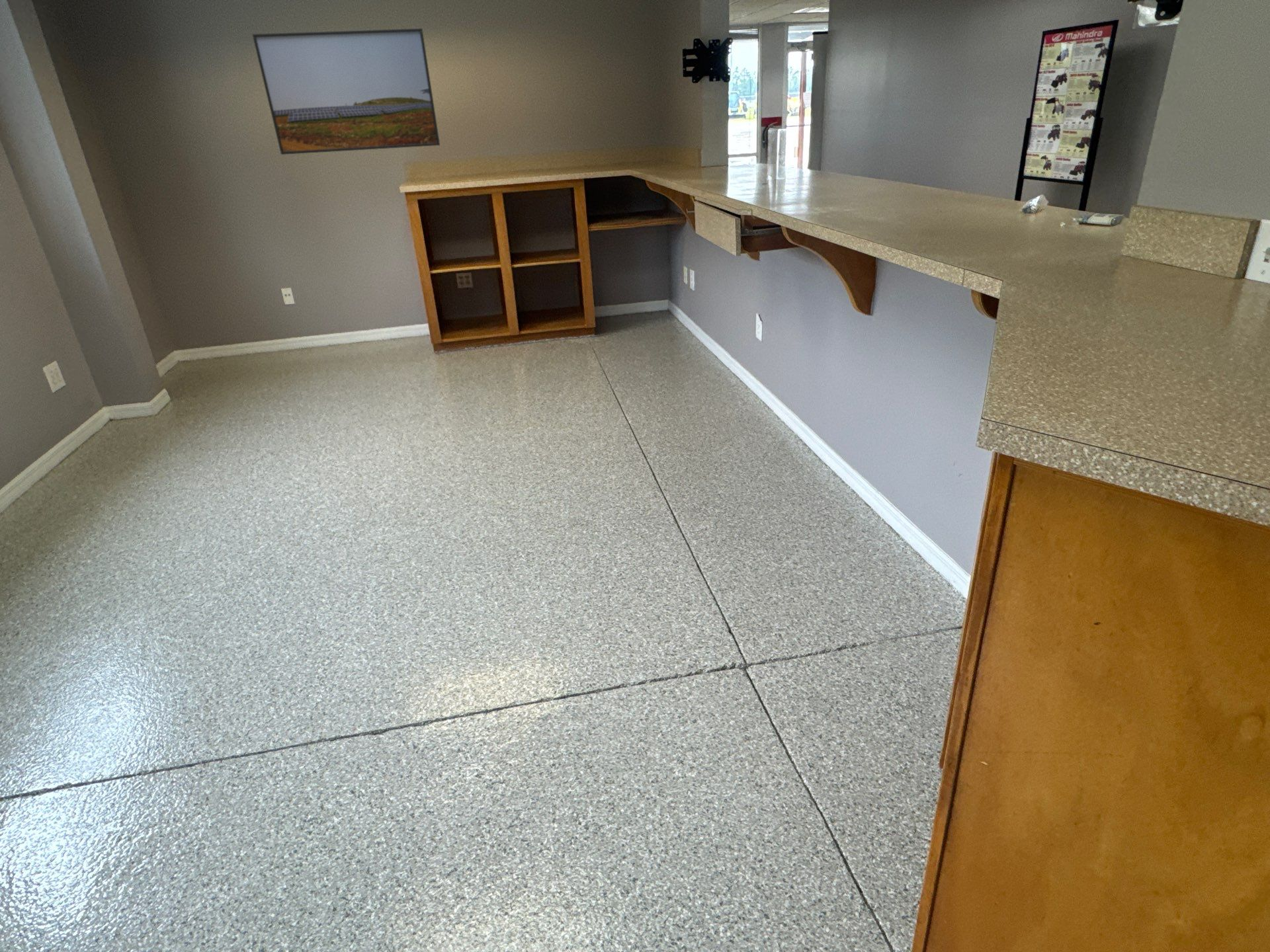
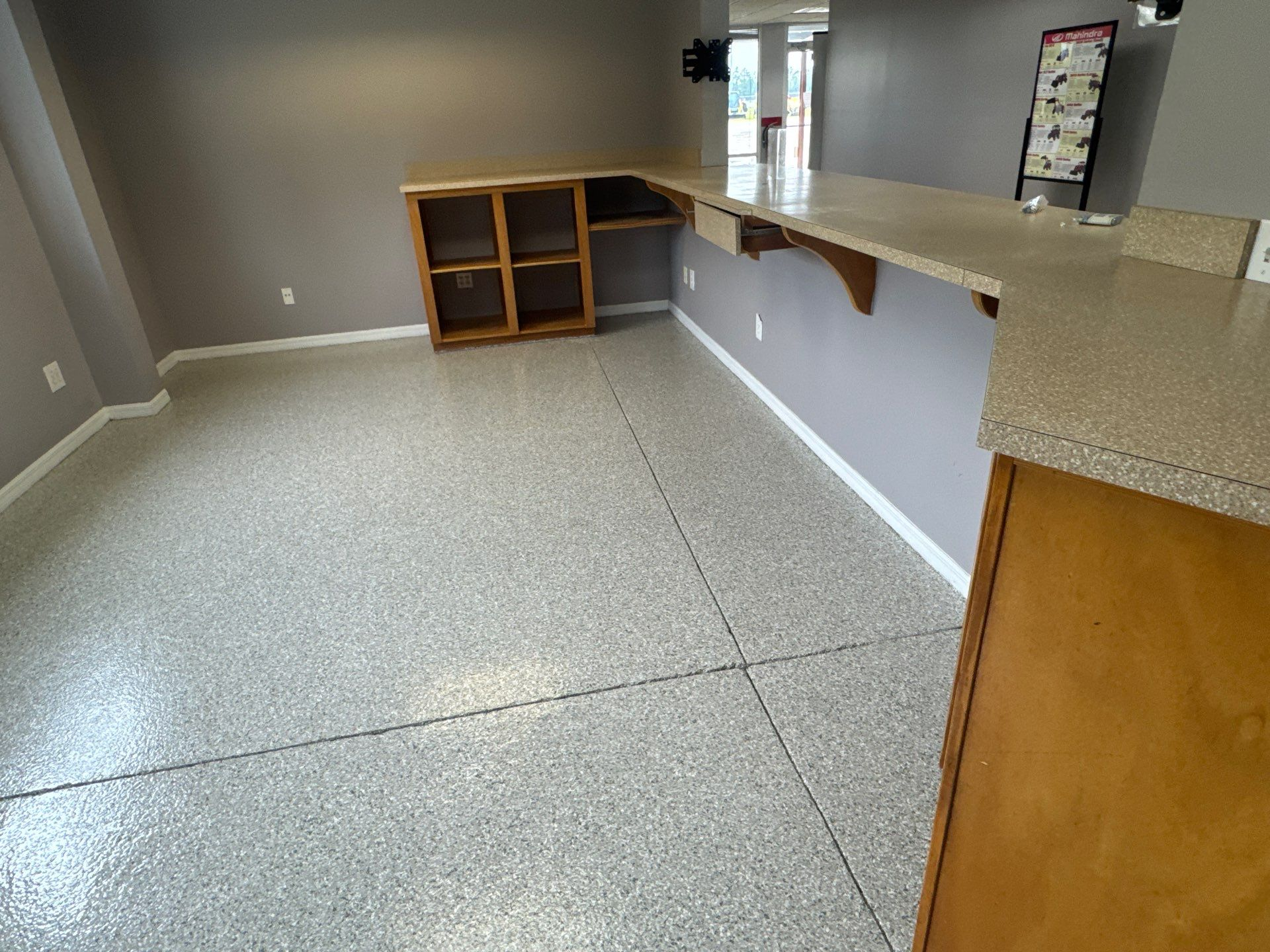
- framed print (351, 92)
